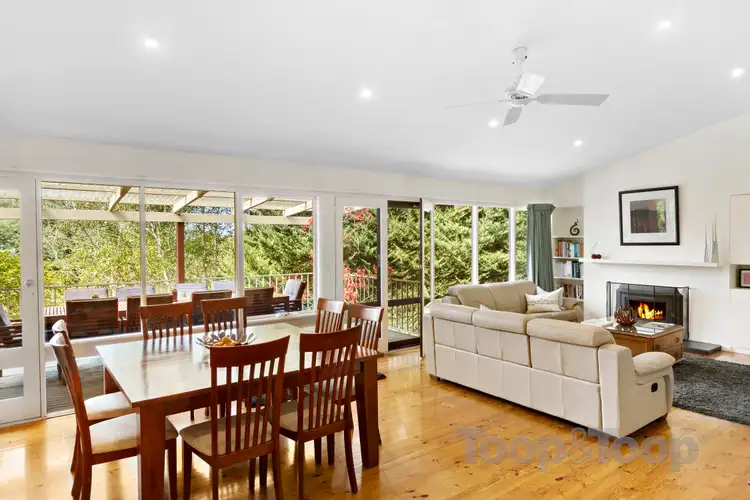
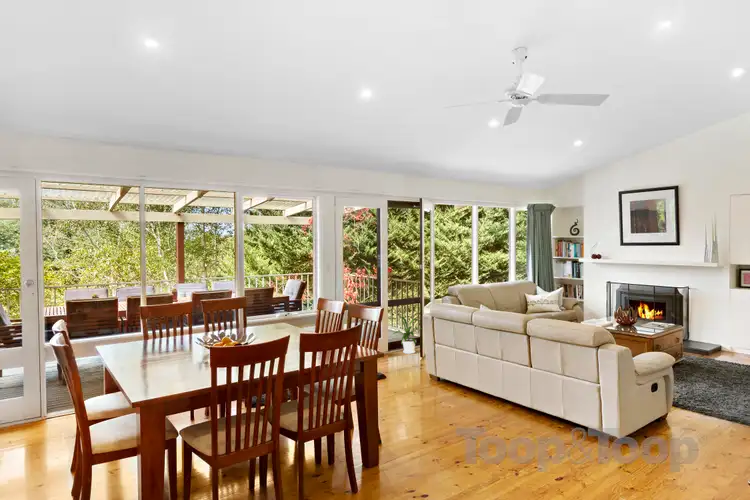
+ house plant (408, 334)
